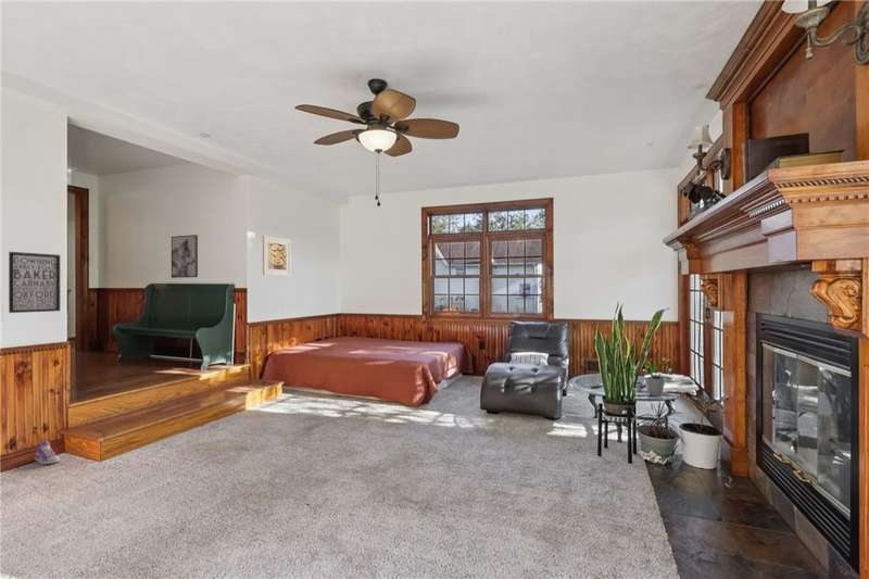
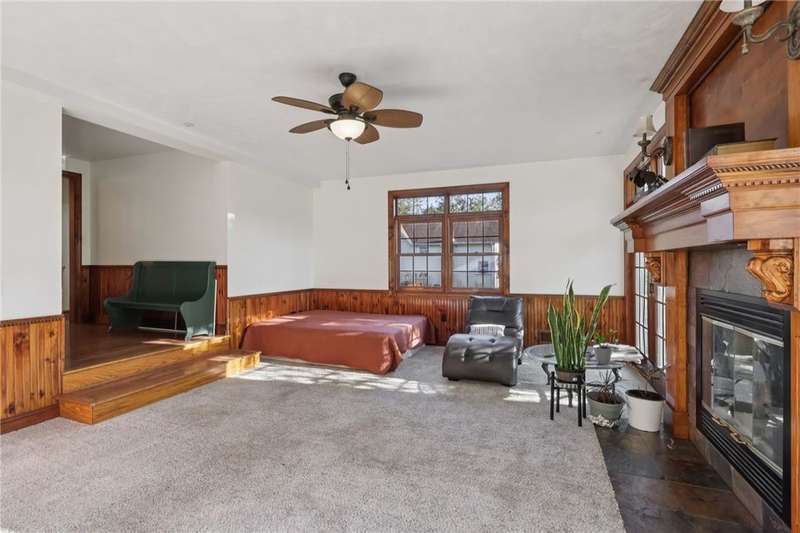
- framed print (277, 256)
- wall art (184, 256)
- wall art (35, 282)
- sneaker (46, 451)
